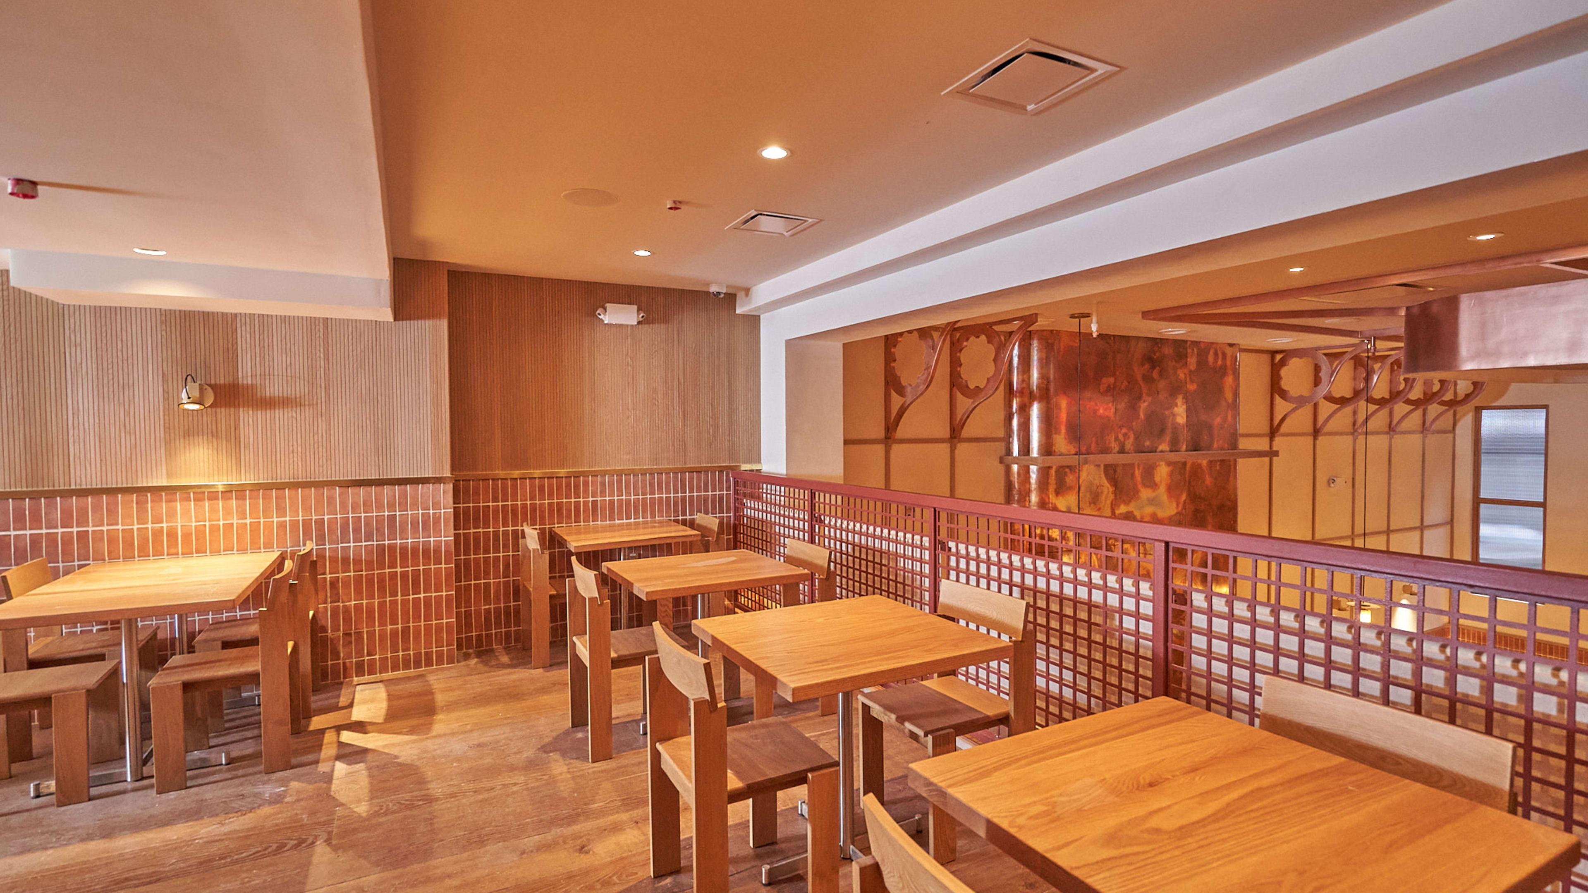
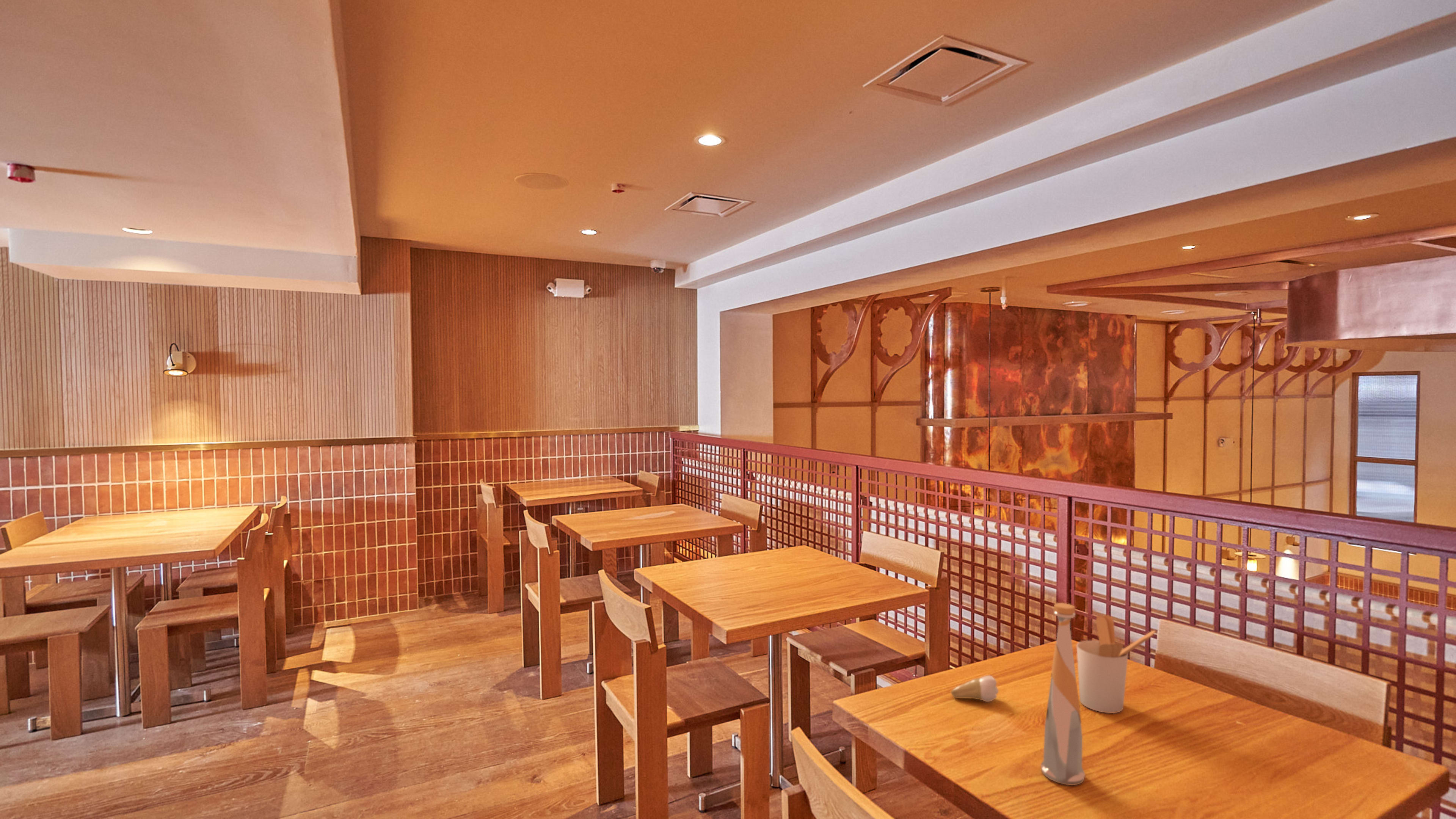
+ tooth (974, 687)
+ utensil holder (1116, 665)
+ bottle (1064, 690)
